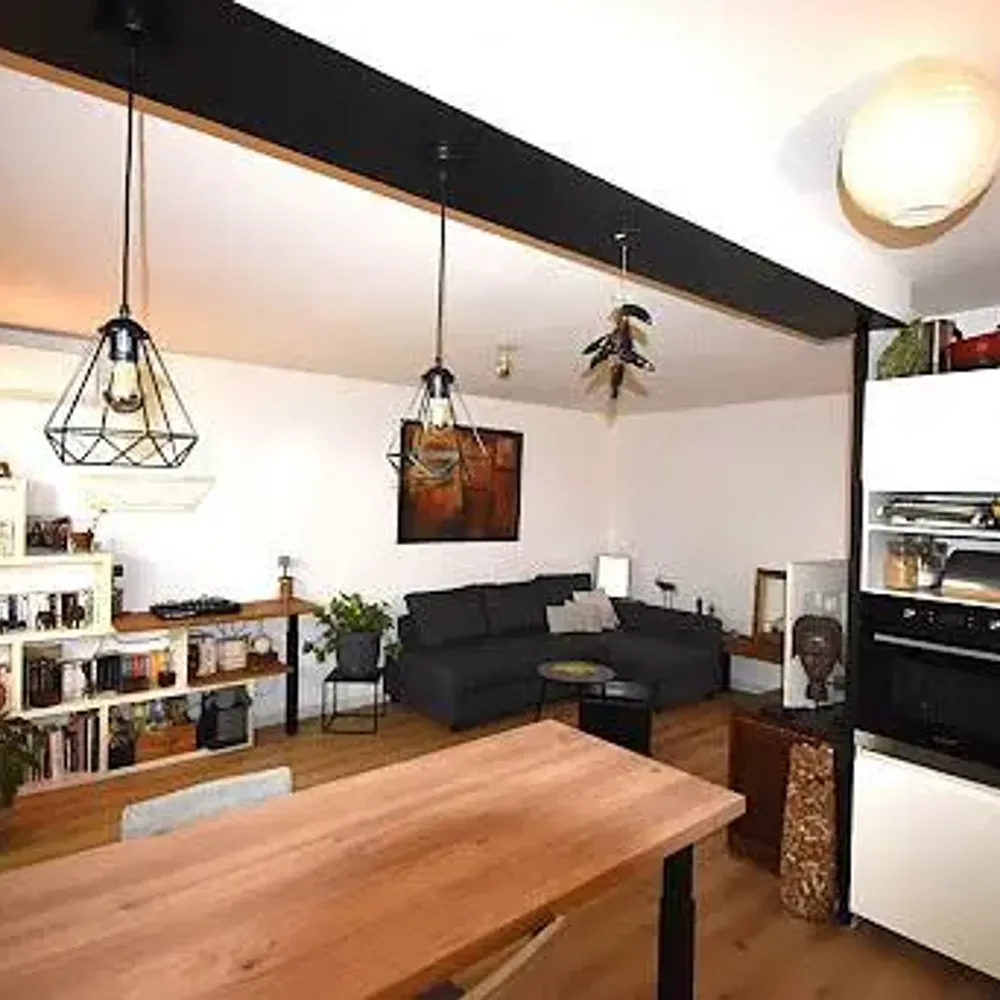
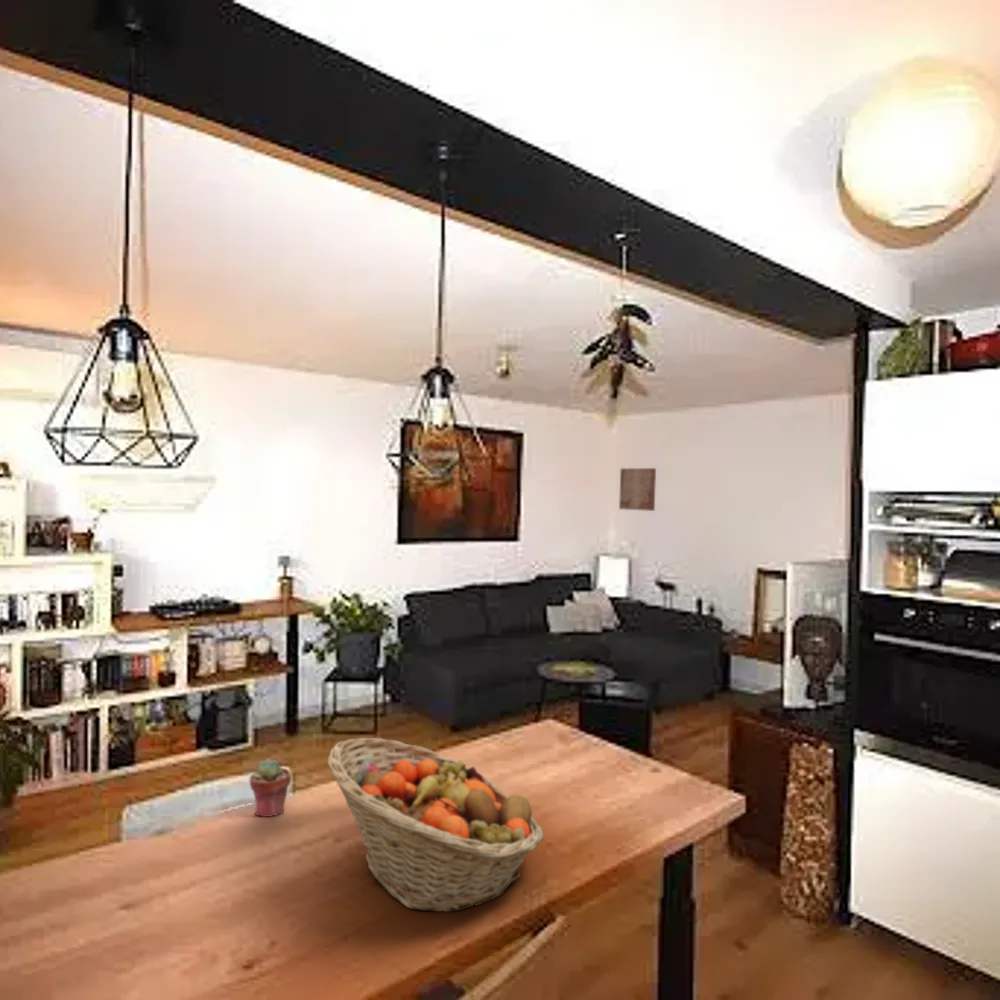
+ fruit basket (432, 809)
+ potted succulent (270, 785)
+ wall art (637, 489)
